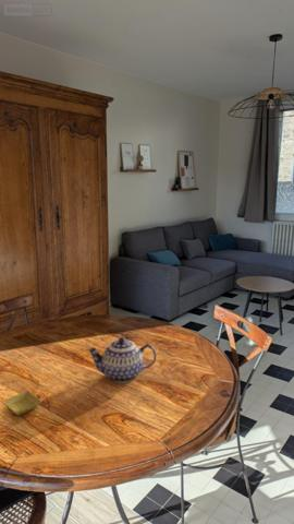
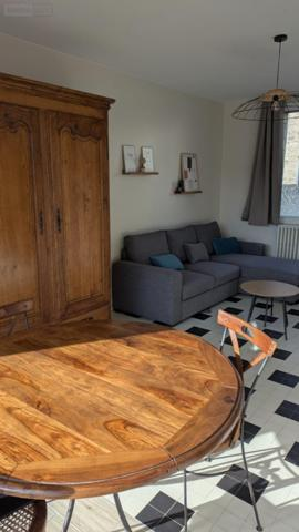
- saucer (22, 404)
- teapot (122, 357)
